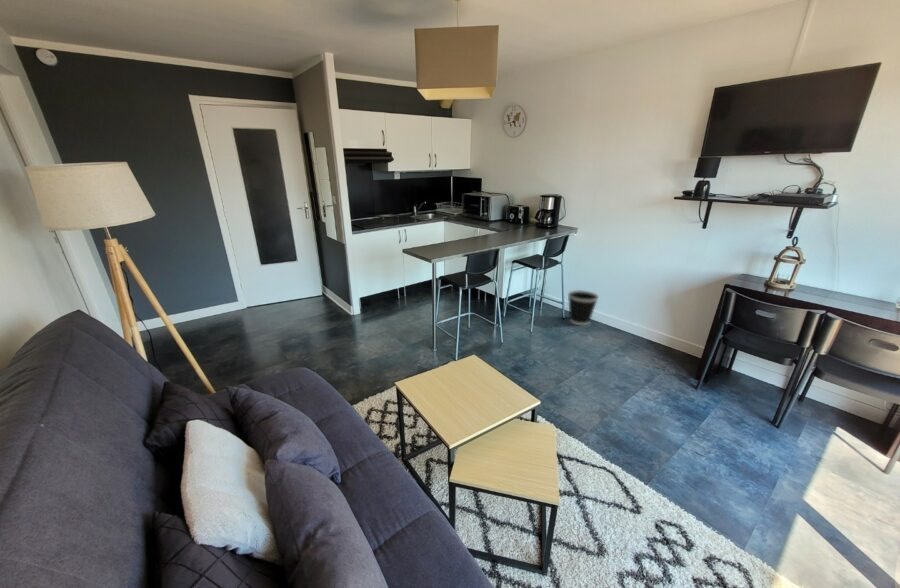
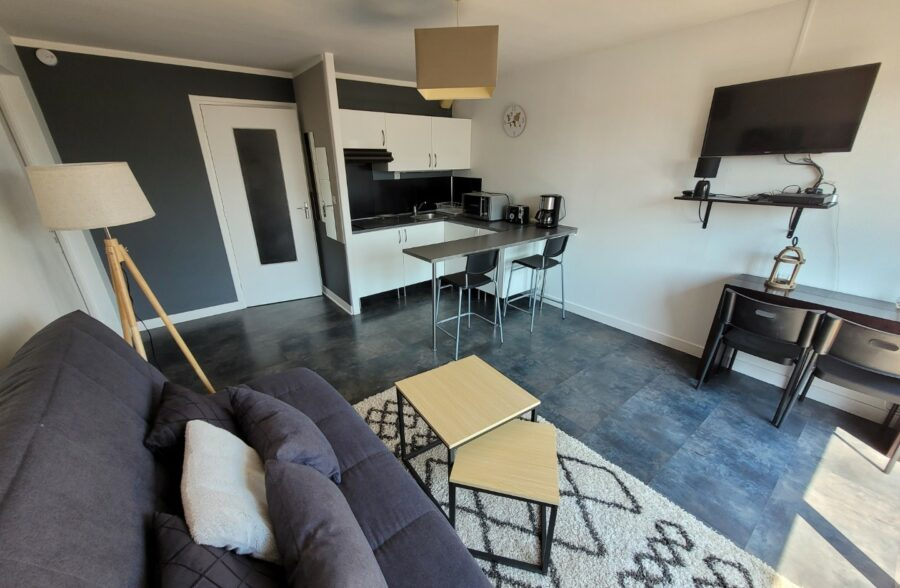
- wastebasket (581, 308)
